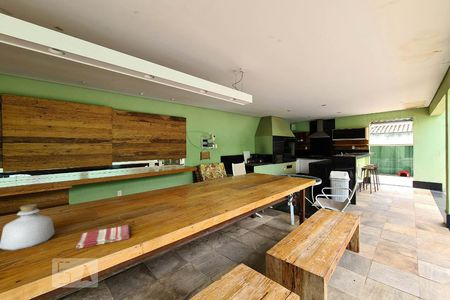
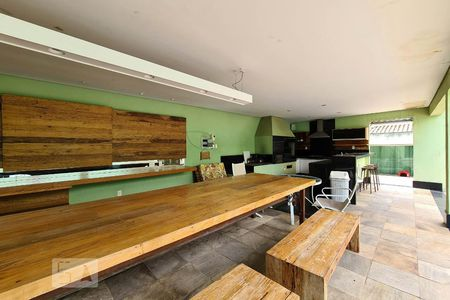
- bottle (29, 223)
- dish towel (105, 234)
